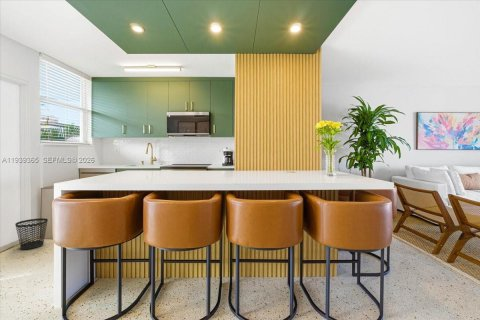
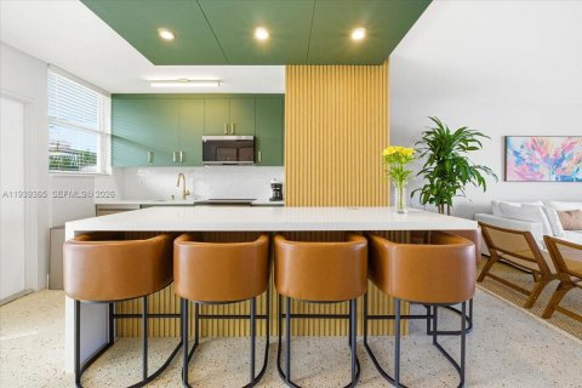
- wastebasket (32, 233)
